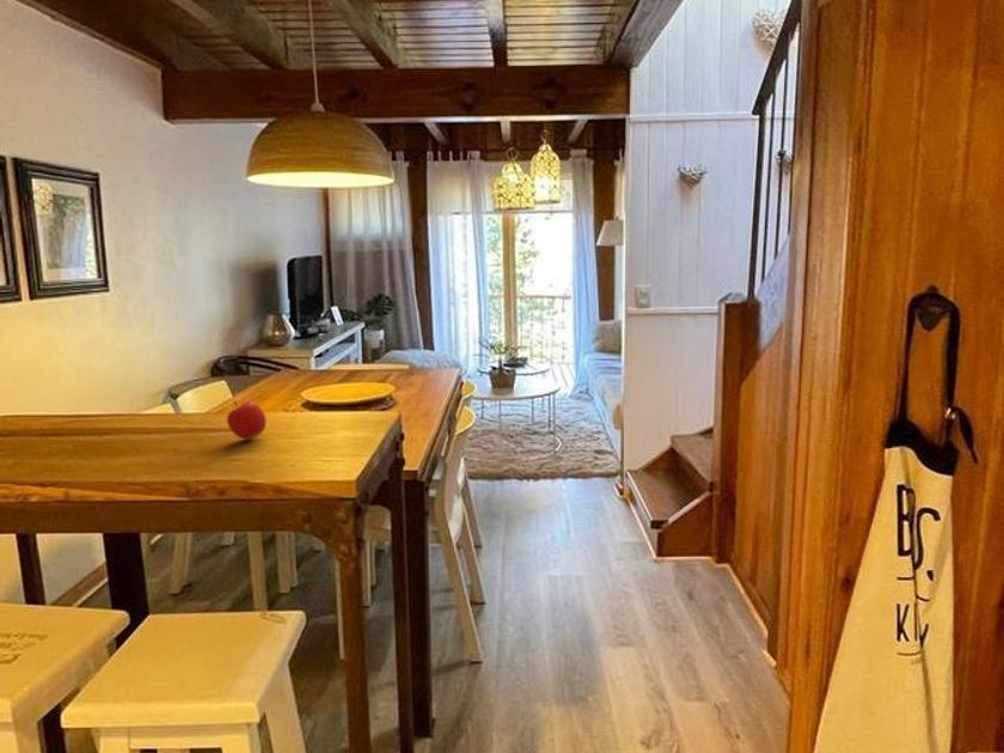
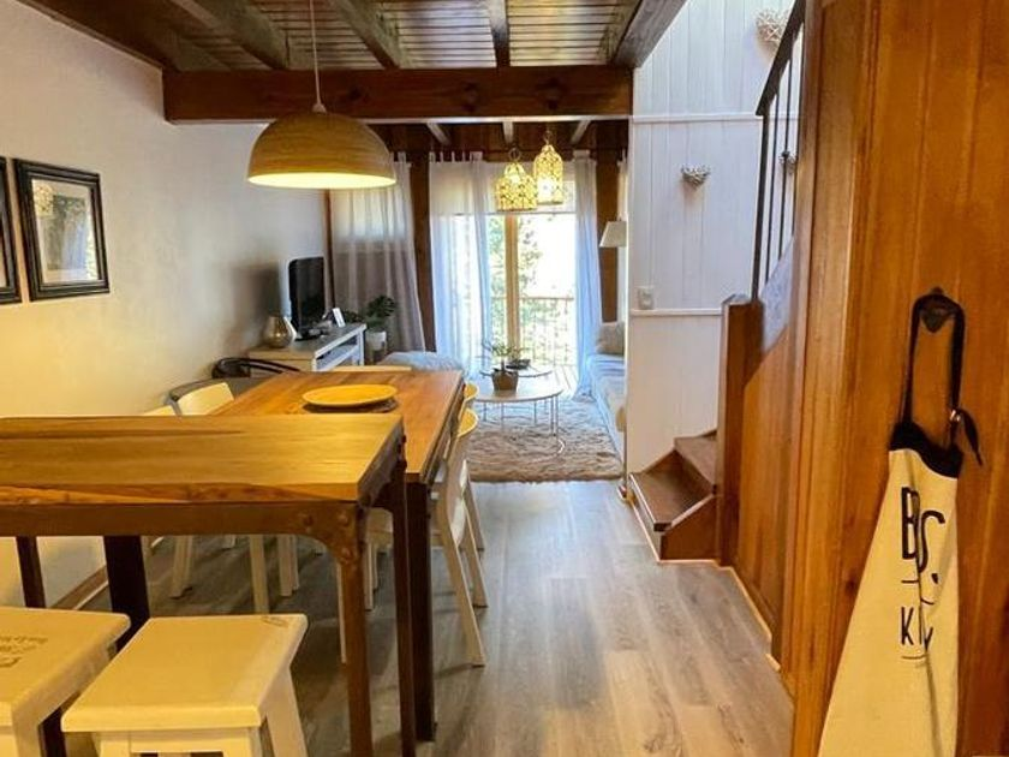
- fruit (246, 420)
